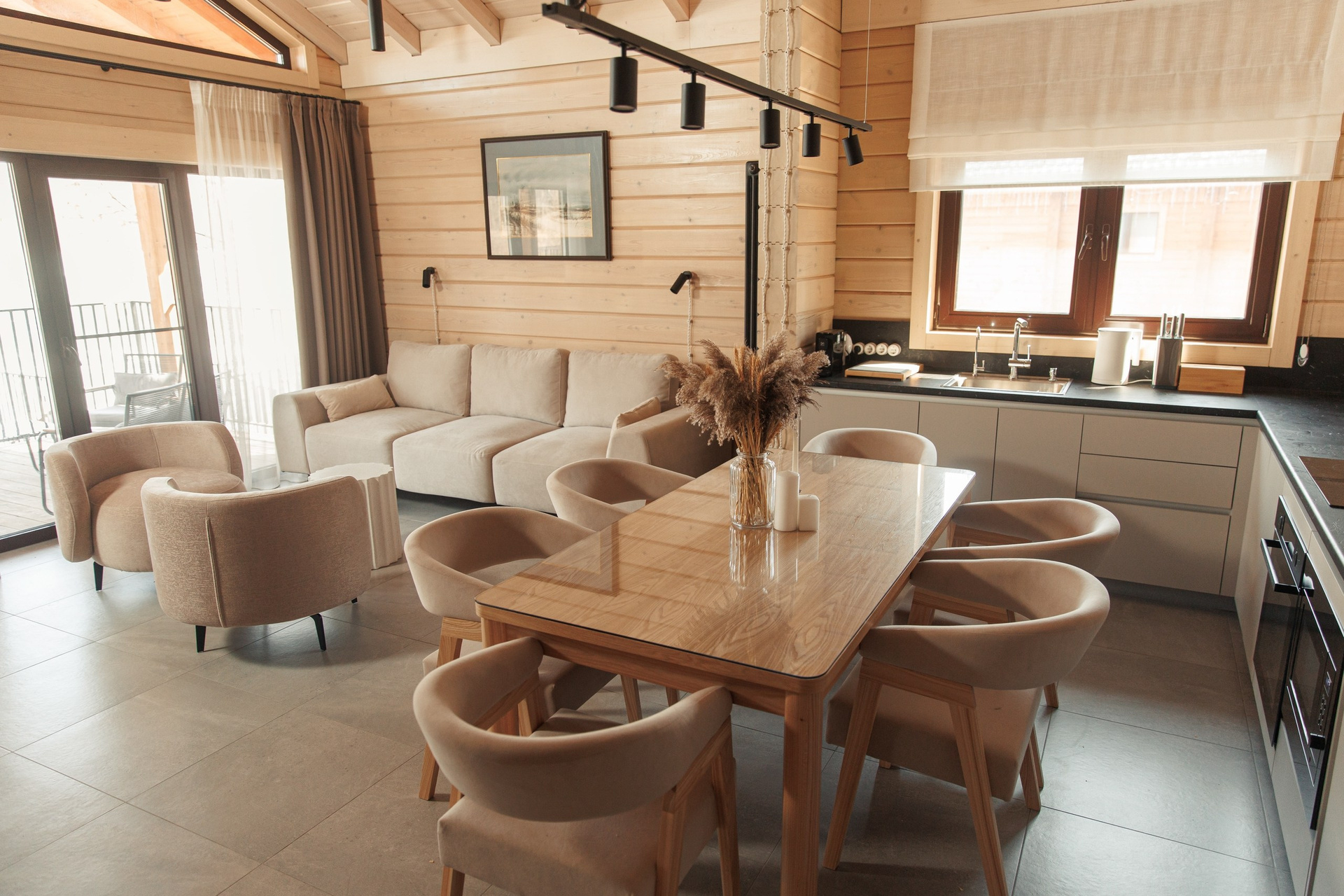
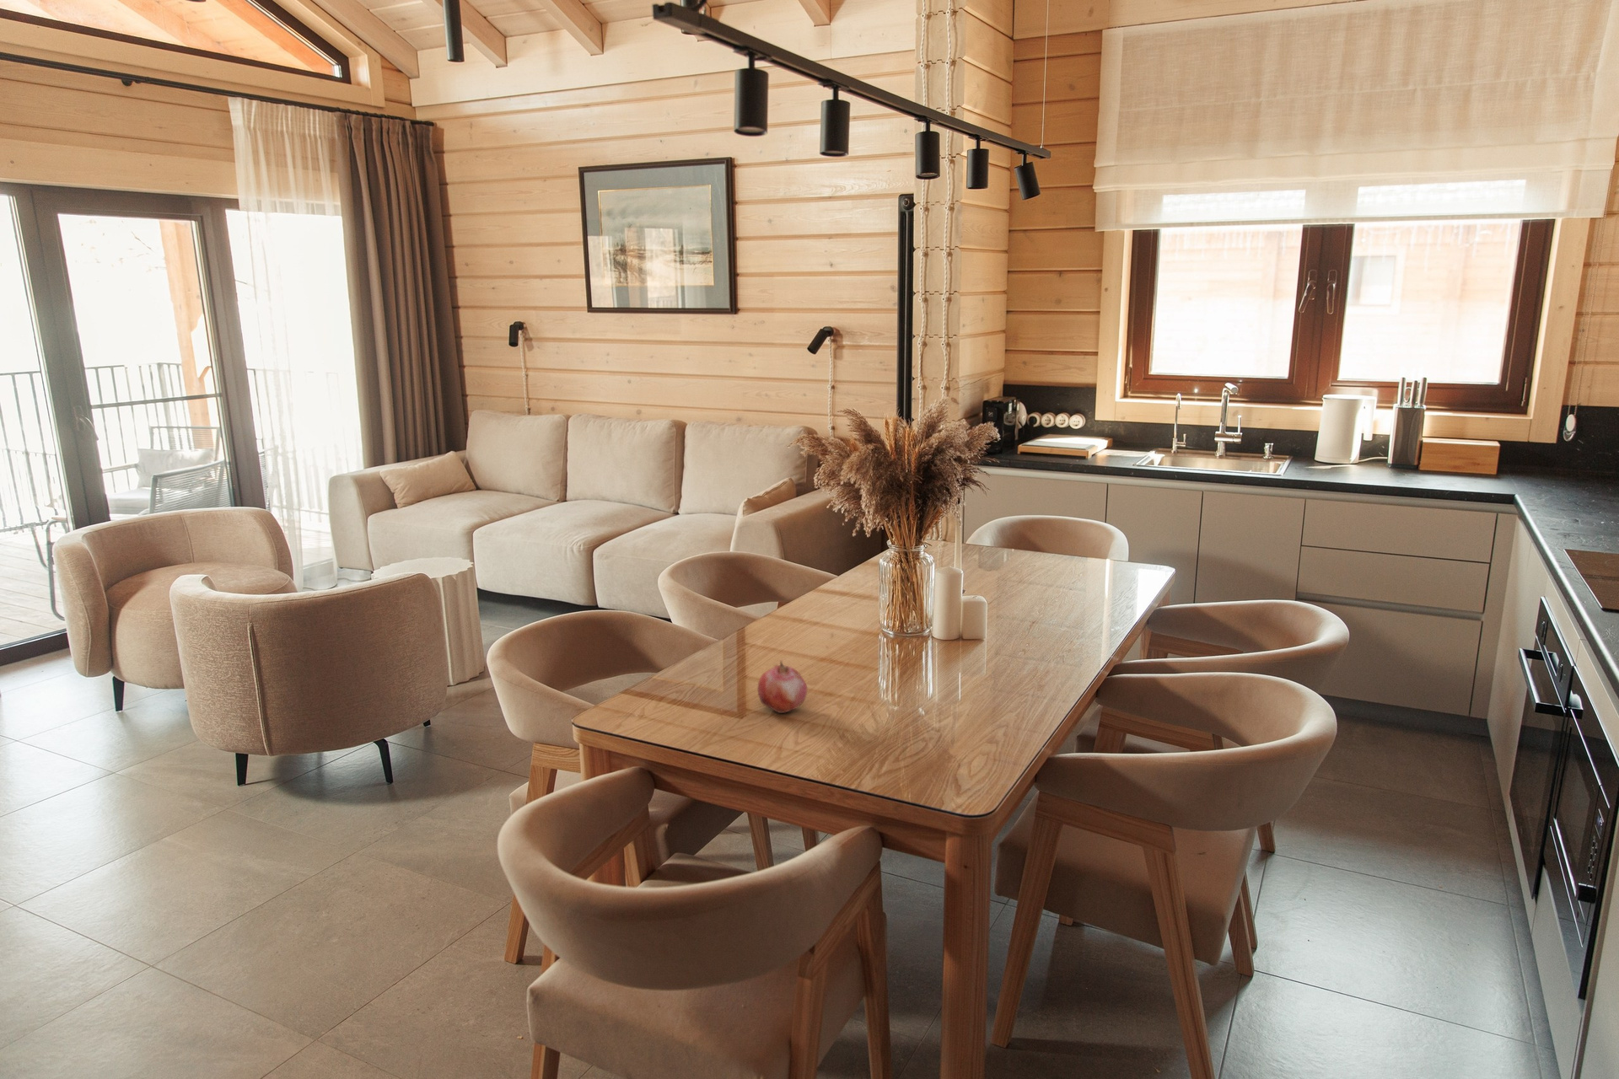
+ fruit (781, 684)
